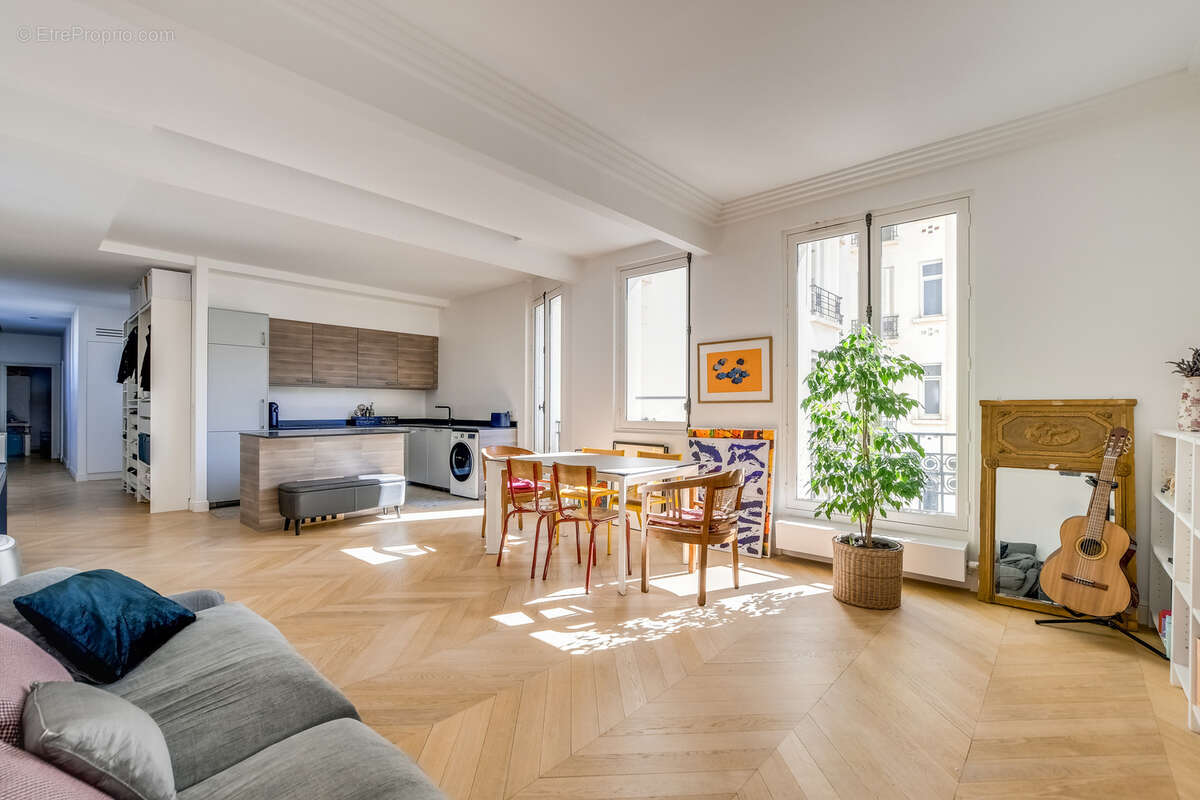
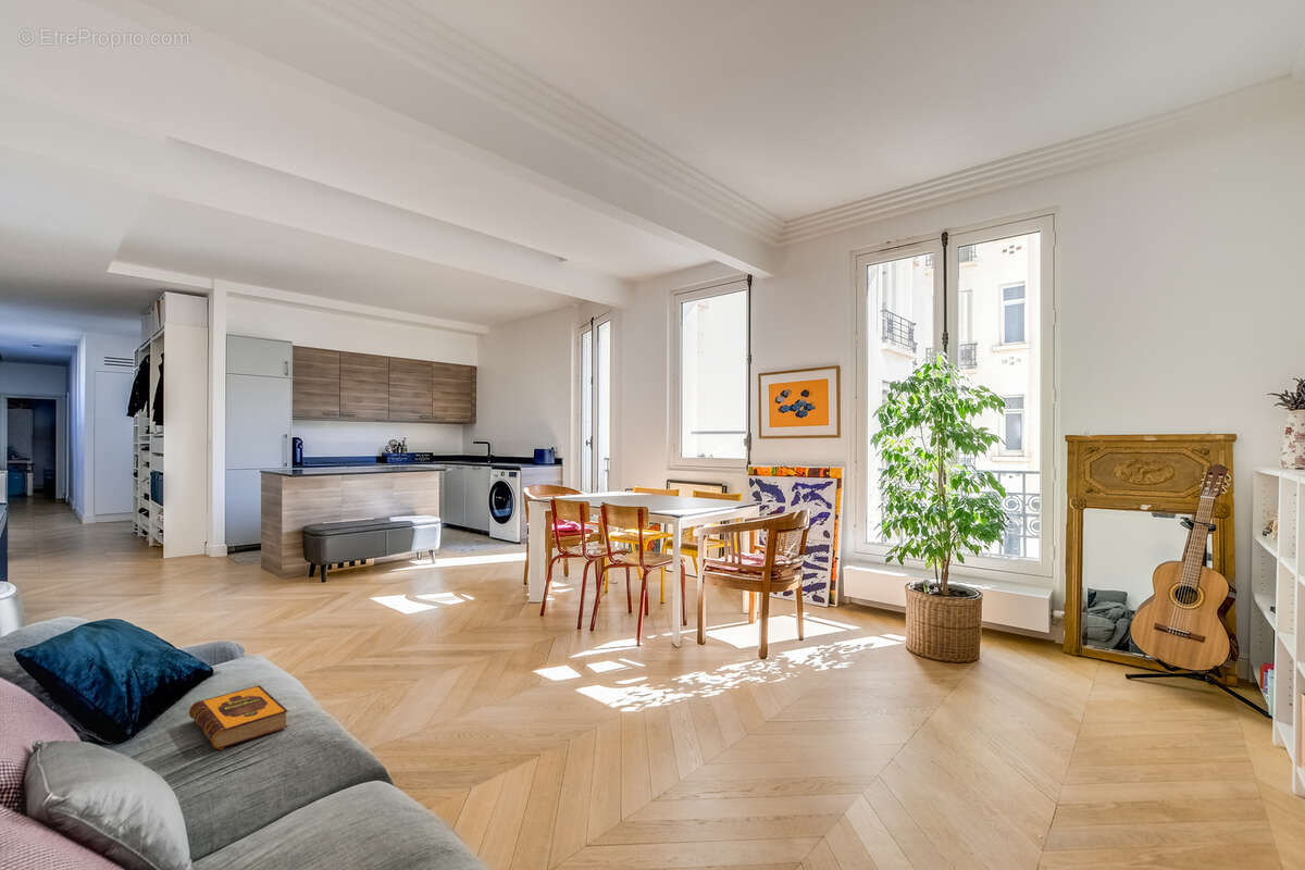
+ hardback book (237, 716)
